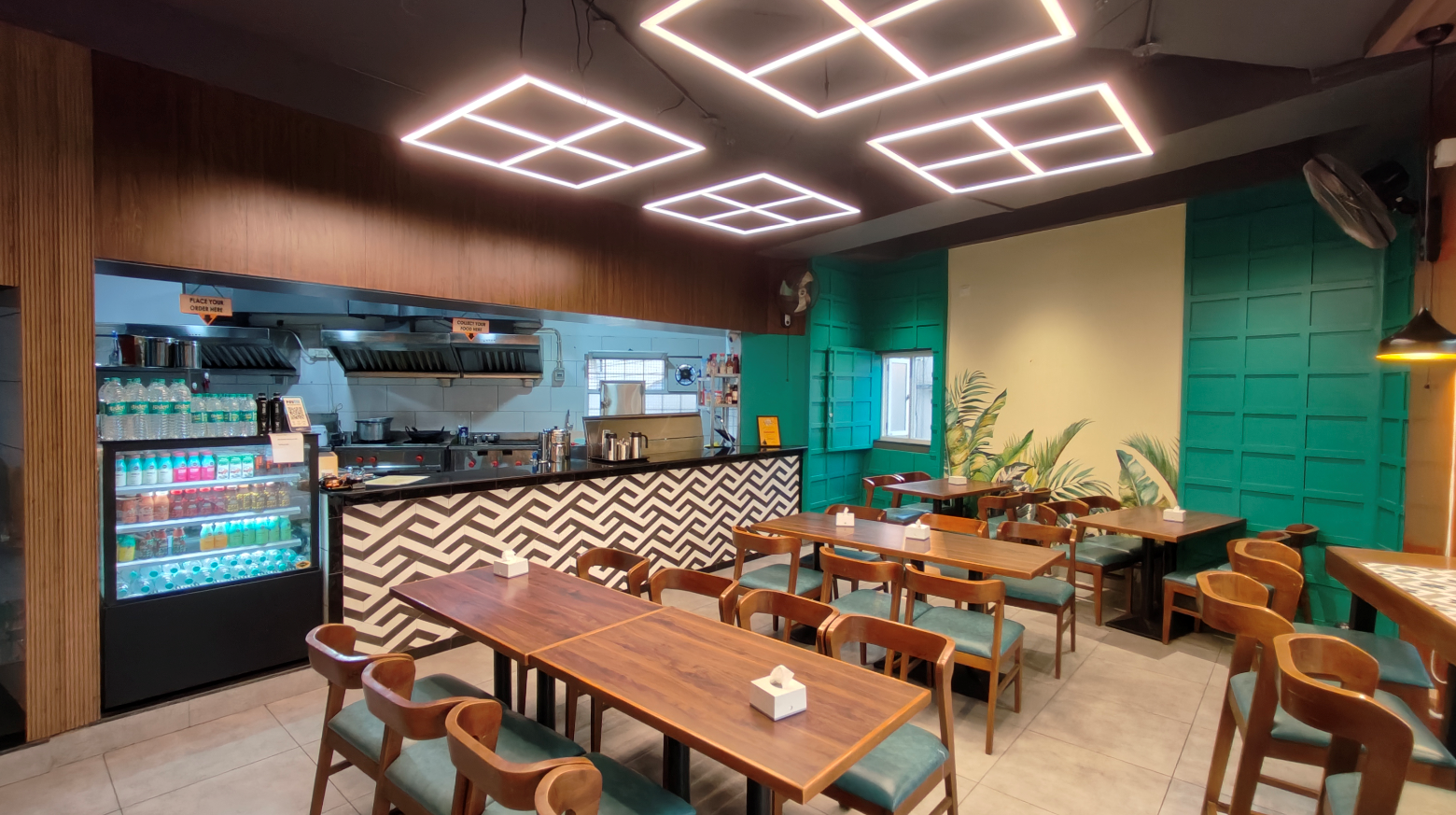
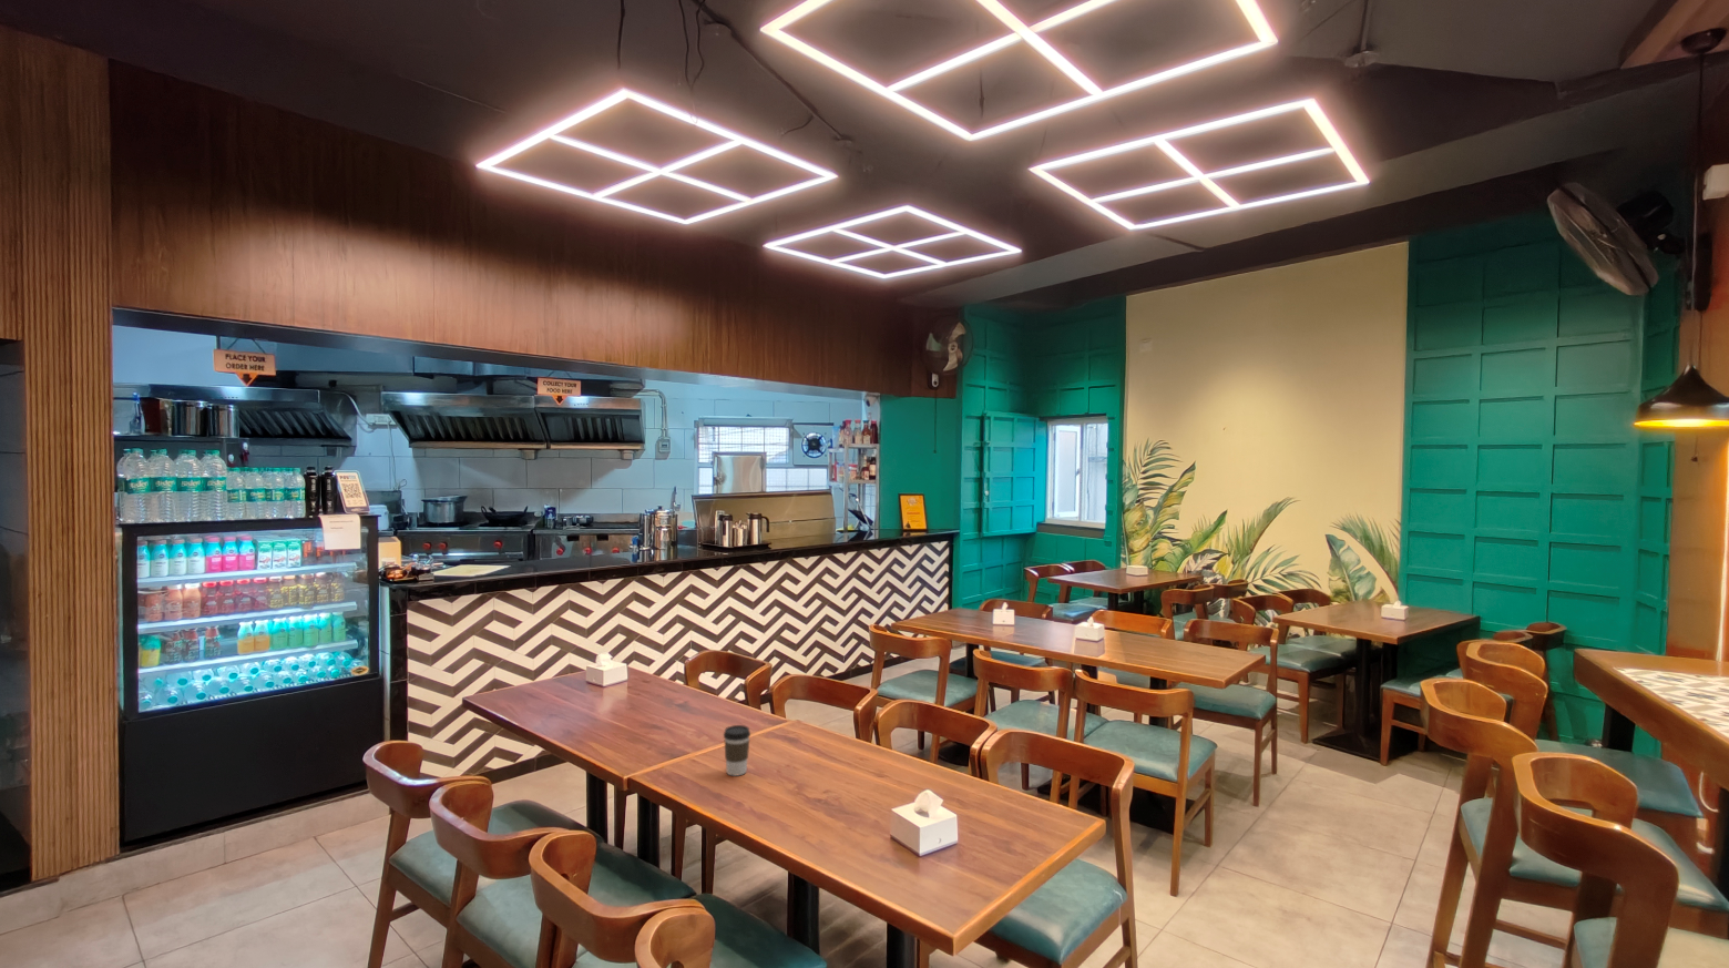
+ coffee cup (736, 749)
